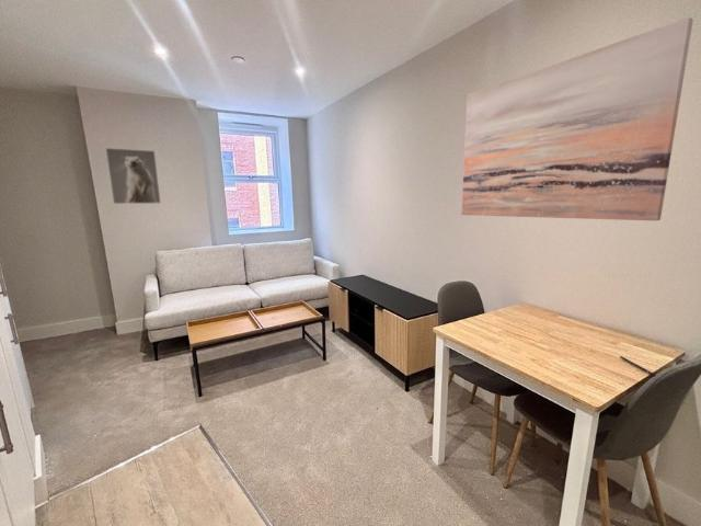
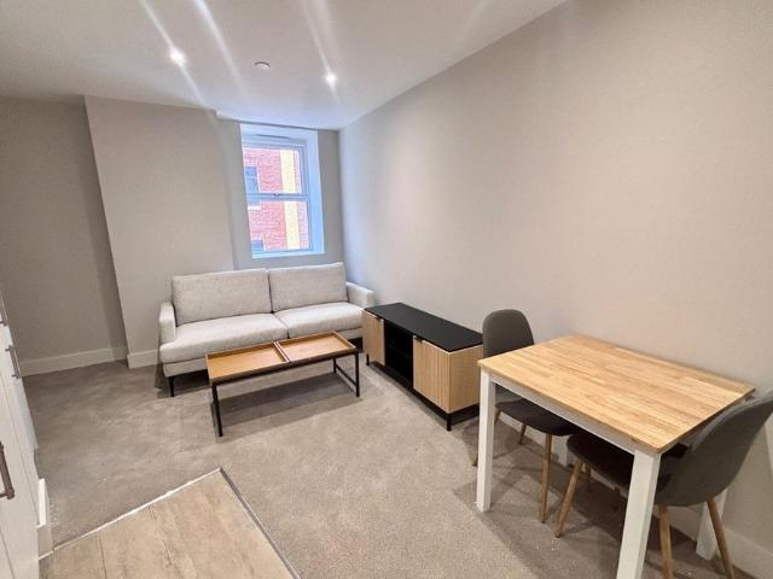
- wall art (543, 145)
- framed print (134, 176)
- pen (636, 365)
